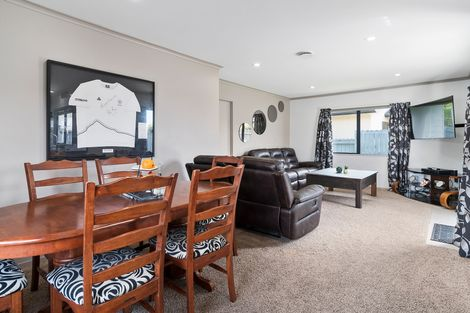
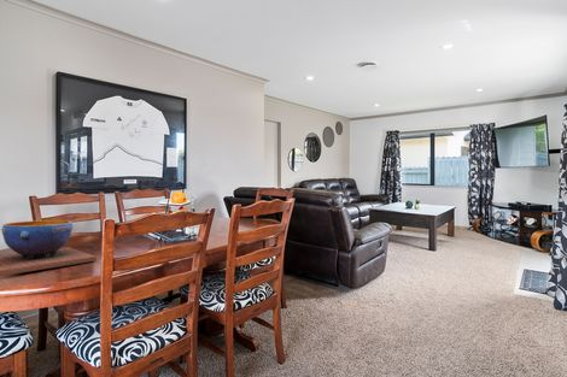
+ decorative bowl (39, 241)
